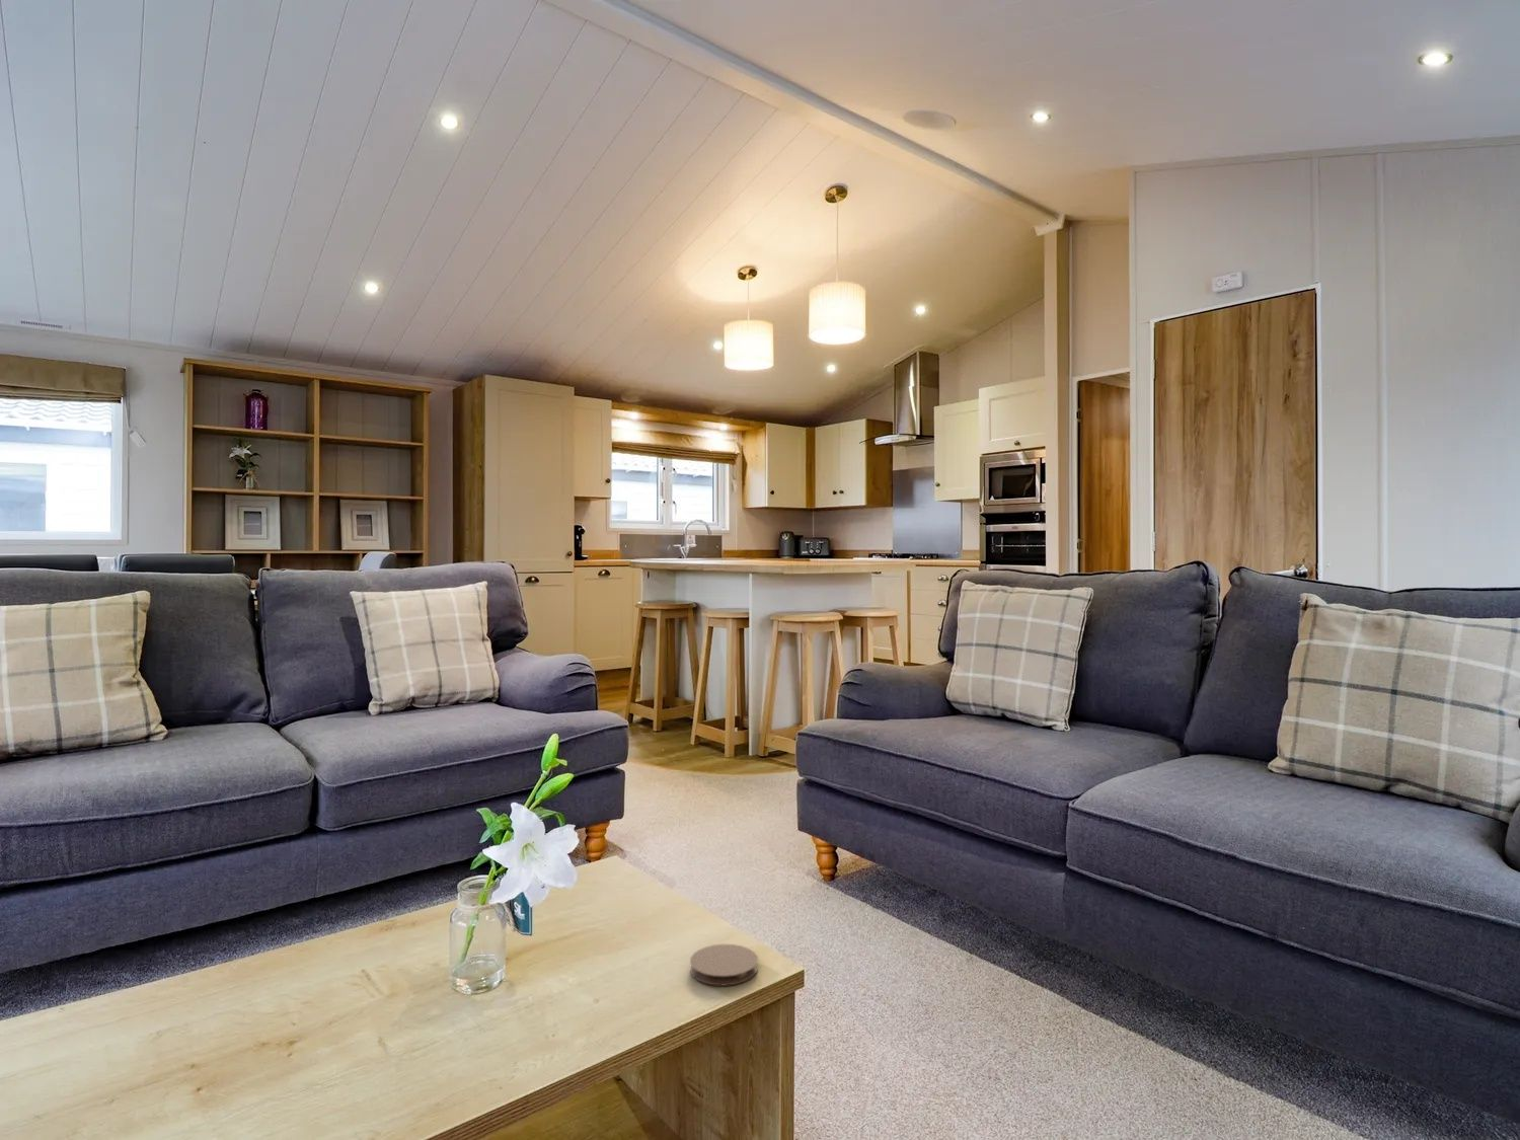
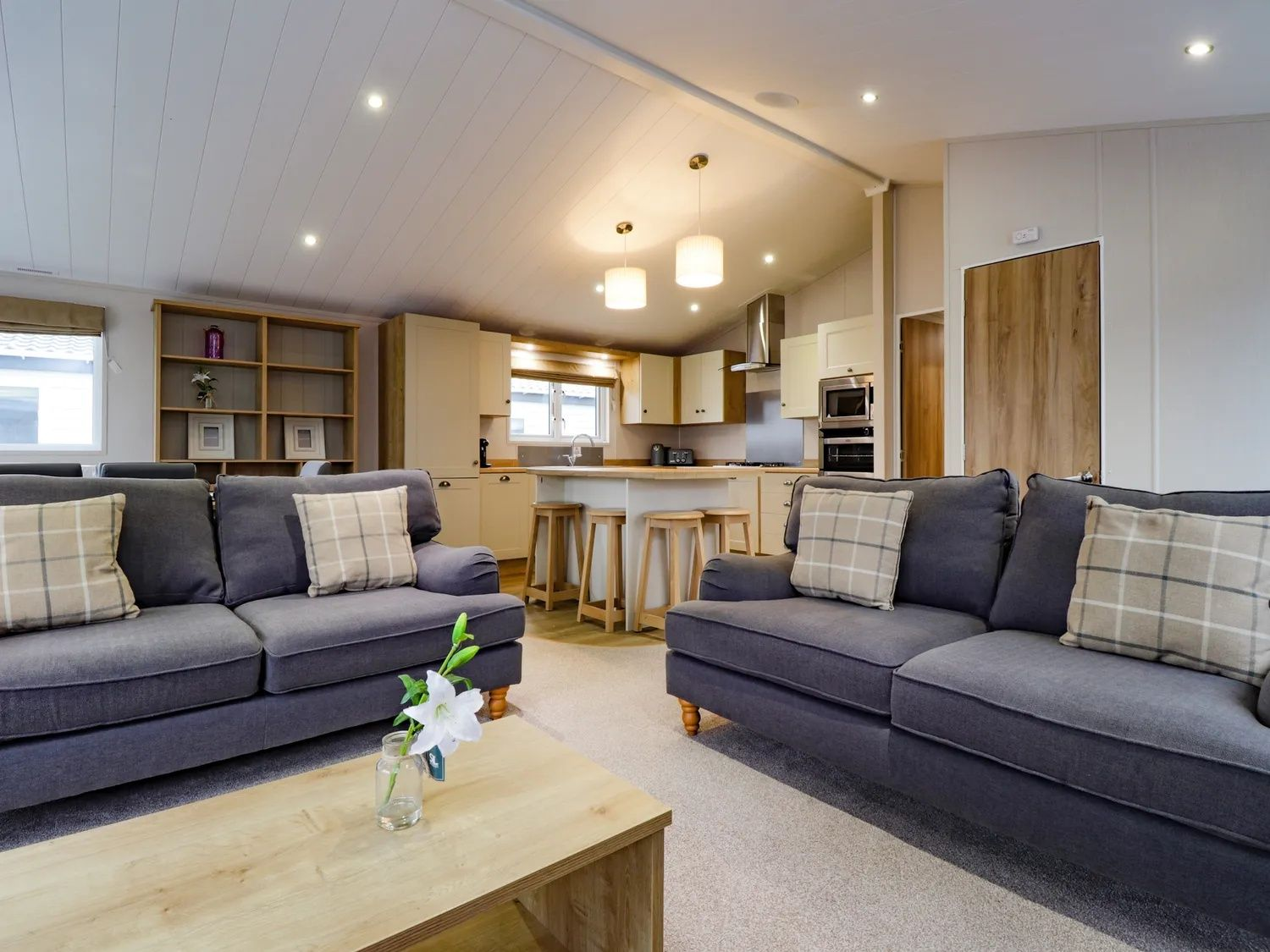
- coaster (724, 964)
